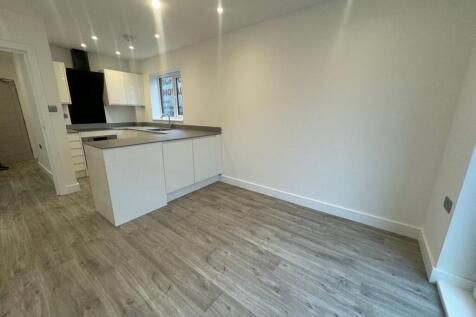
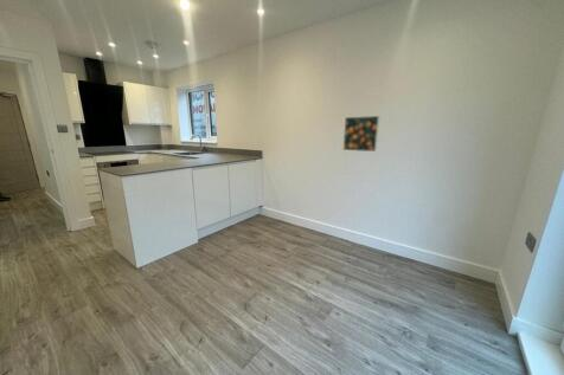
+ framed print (360, 134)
